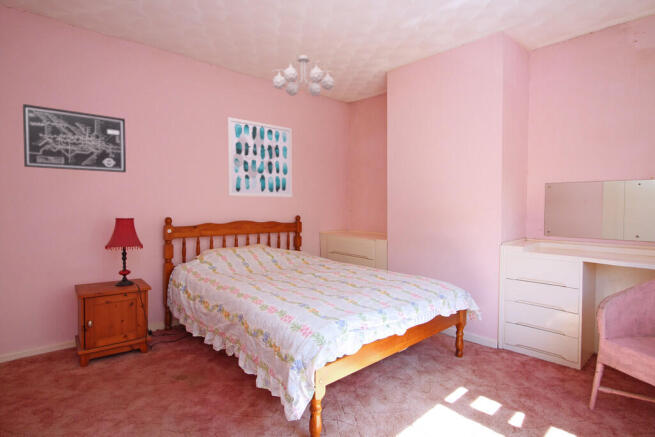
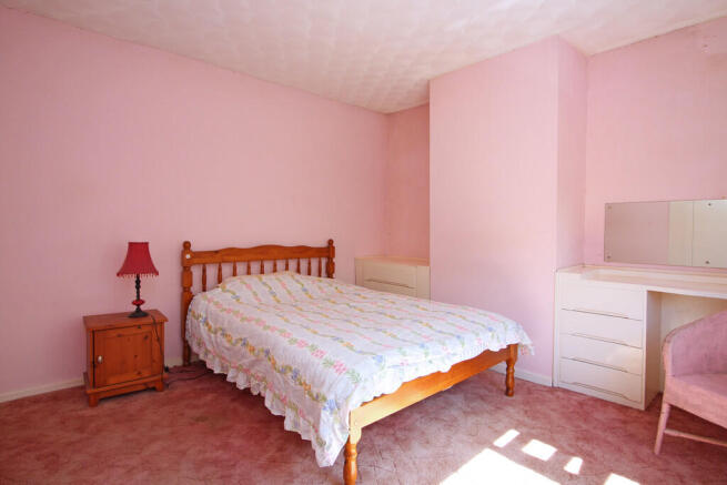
- ceiling light fixture (304, 73)
- wall art (262, 160)
- wall art (78, 141)
